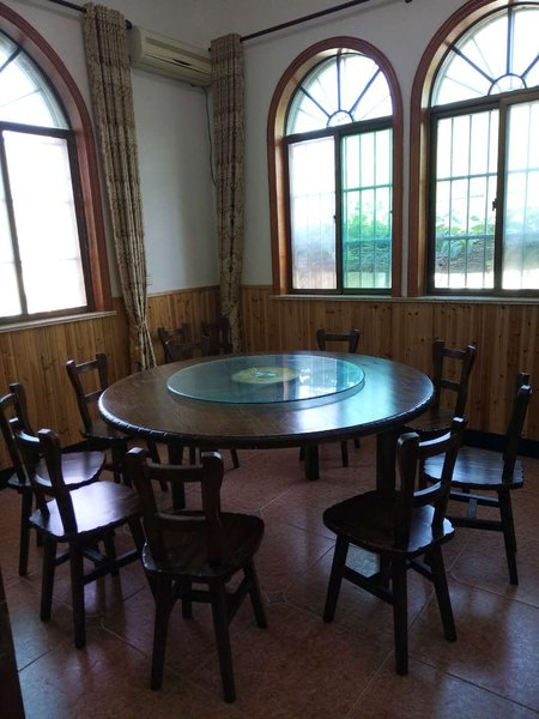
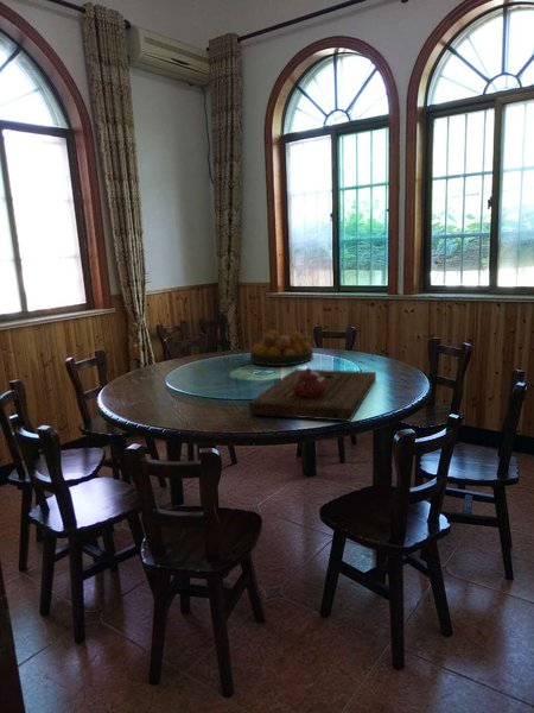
+ fruit bowl (281, 346)
+ tea set (318, 378)
